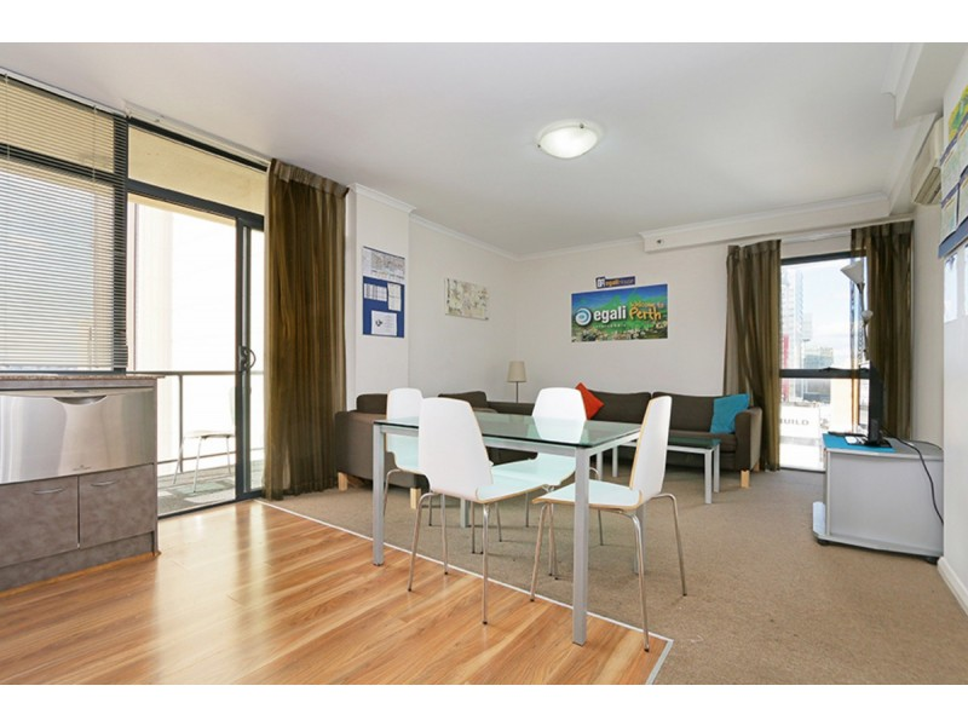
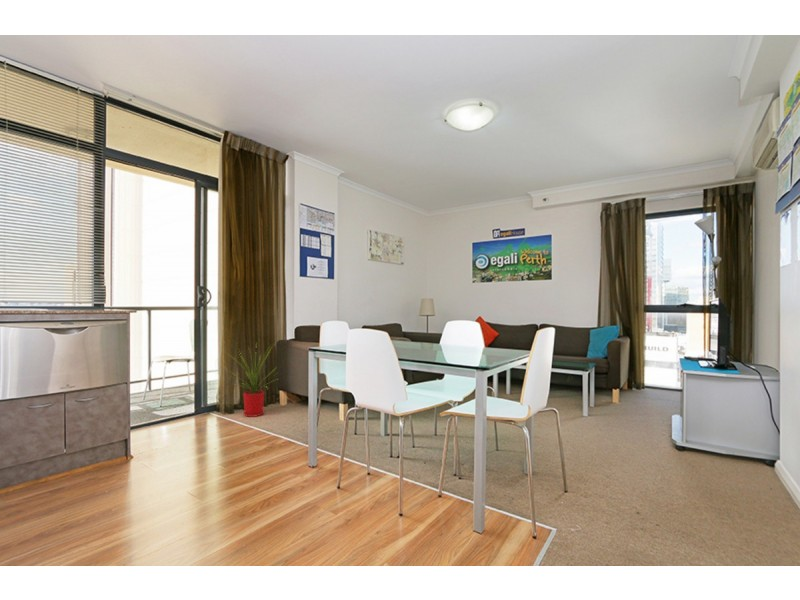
+ house plant (253, 378)
